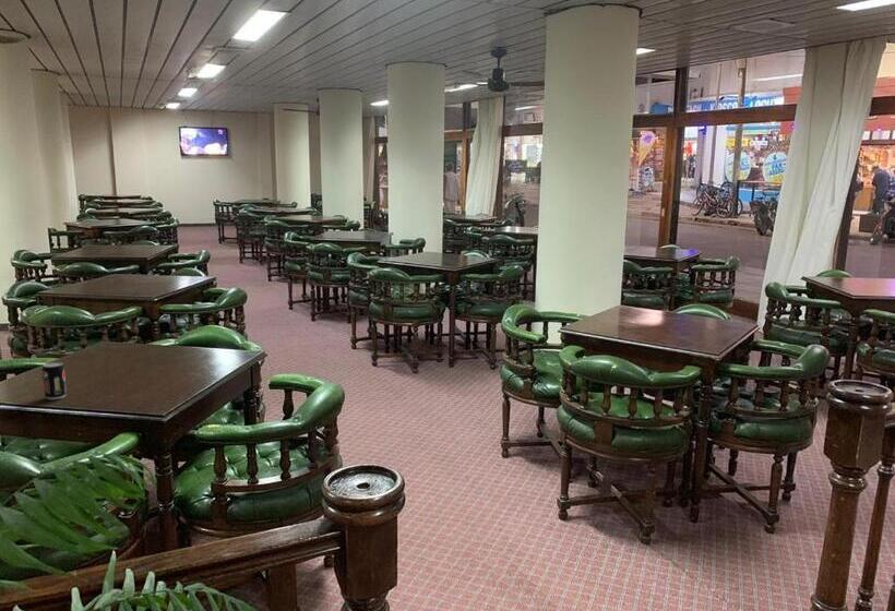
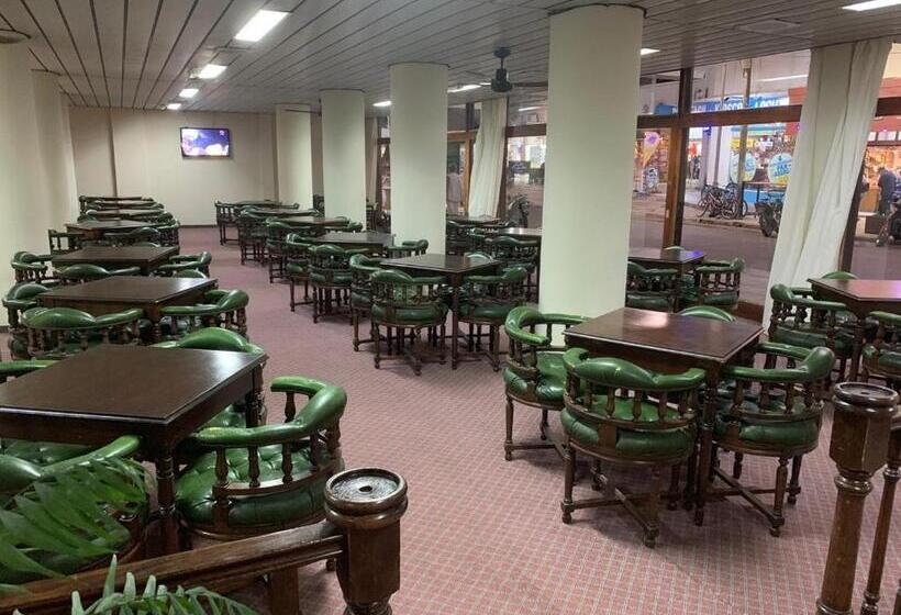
- beverage can (53, 381)
